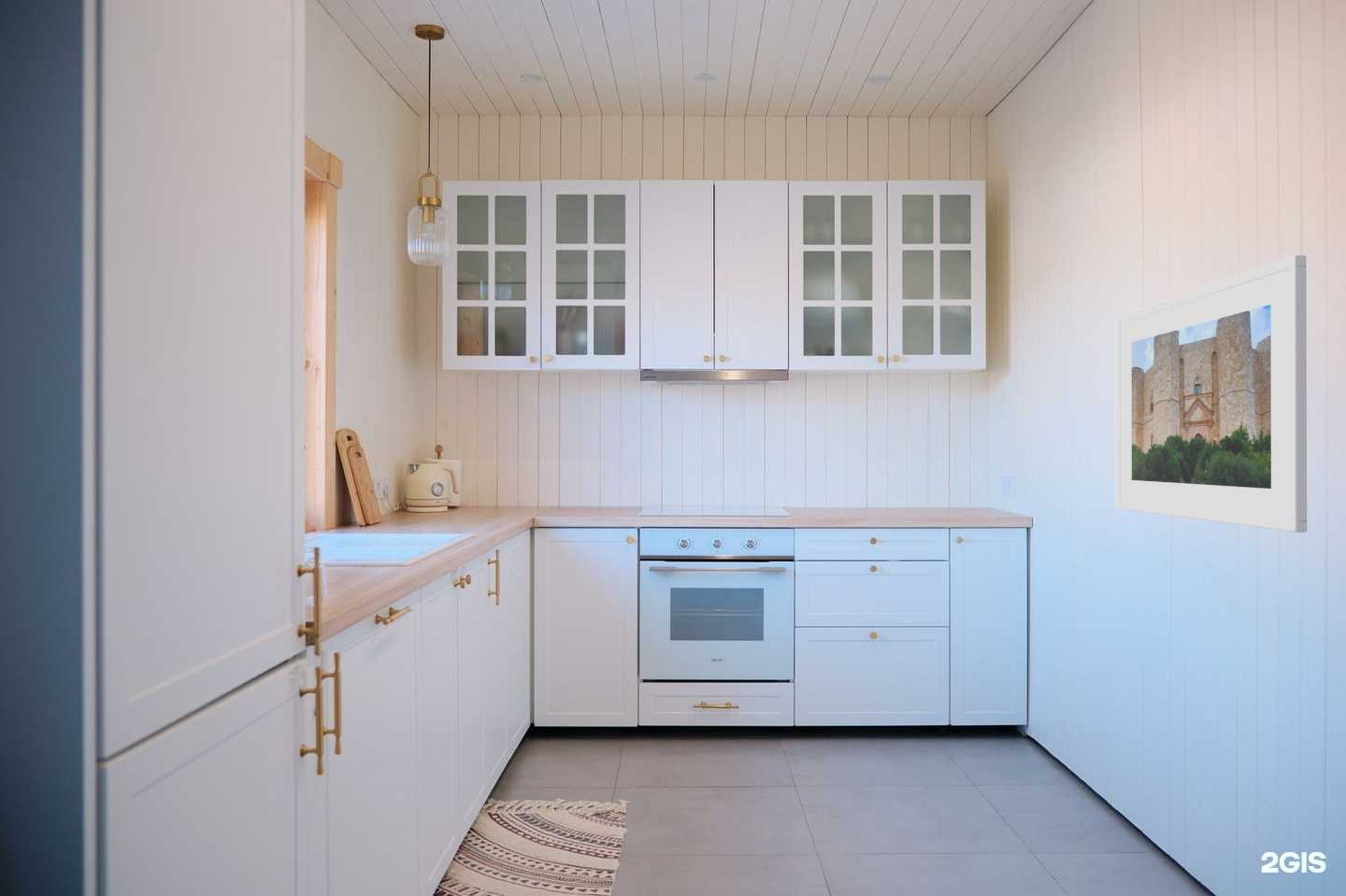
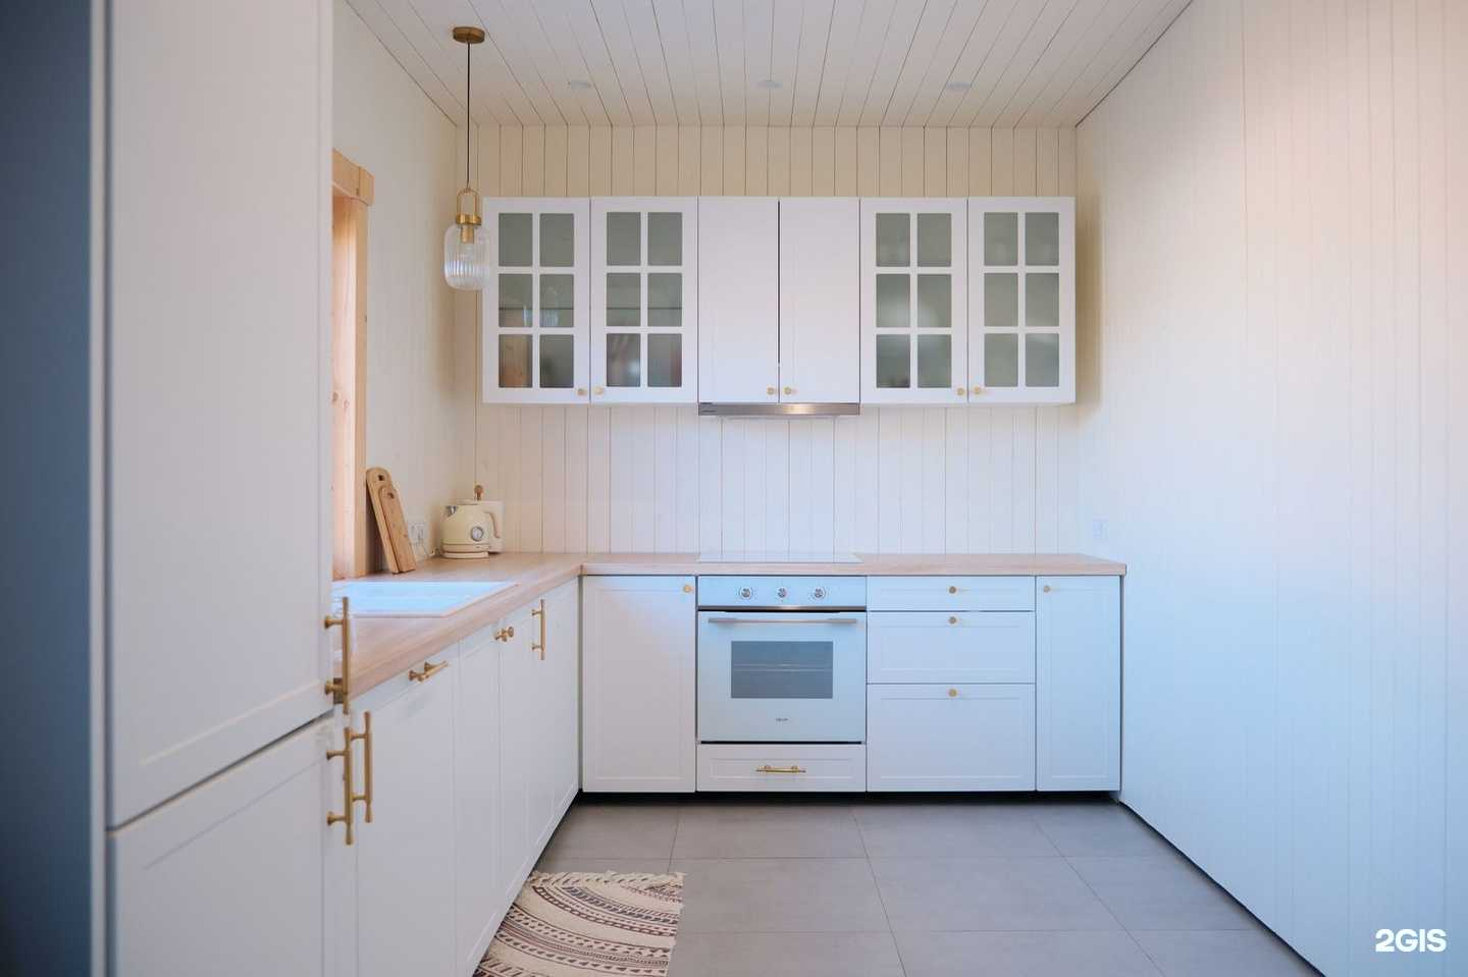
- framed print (1193, 405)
